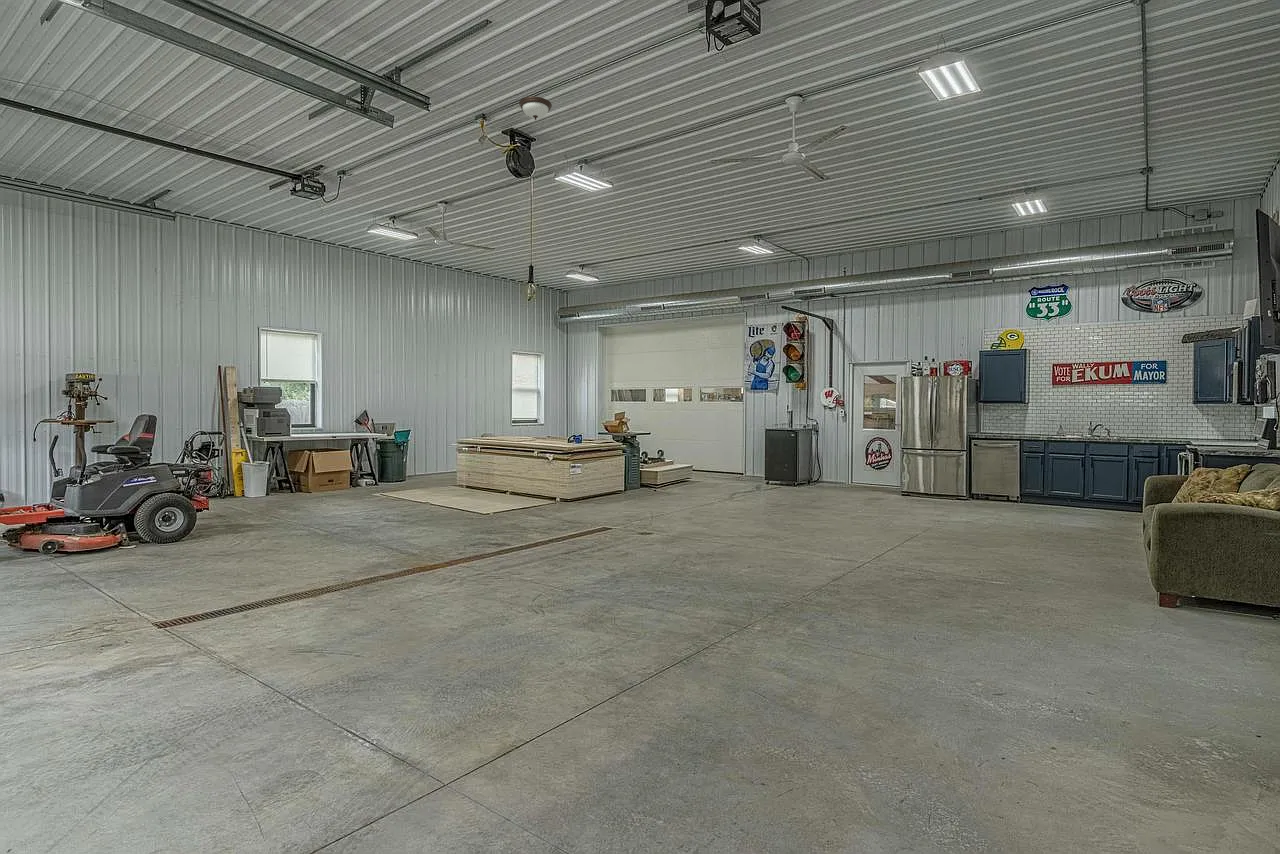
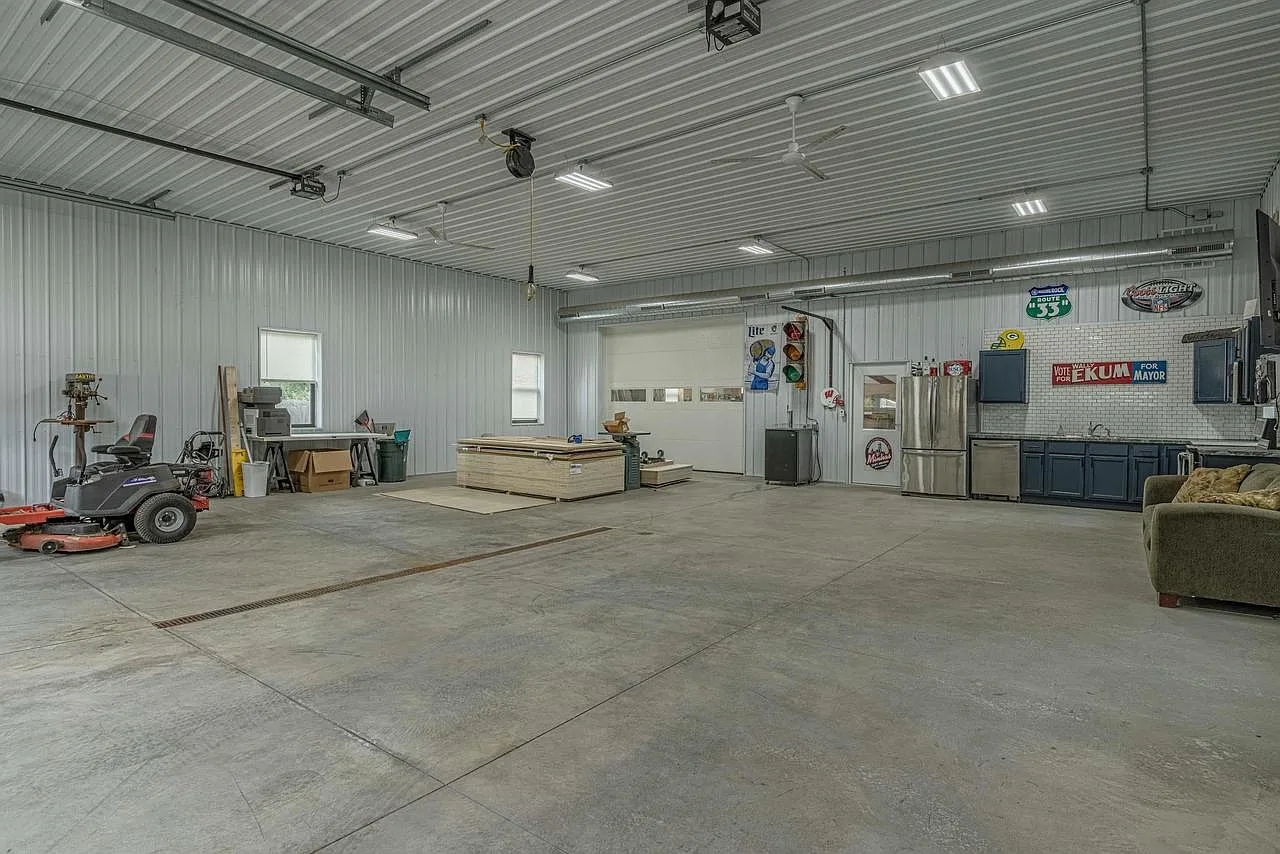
- light fixture (535, 112)
